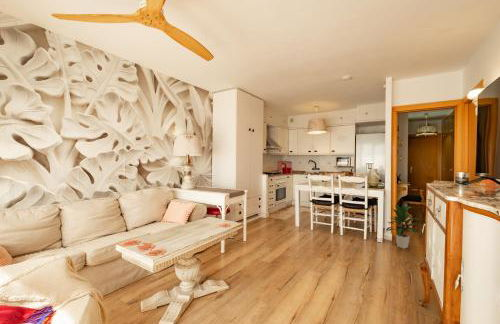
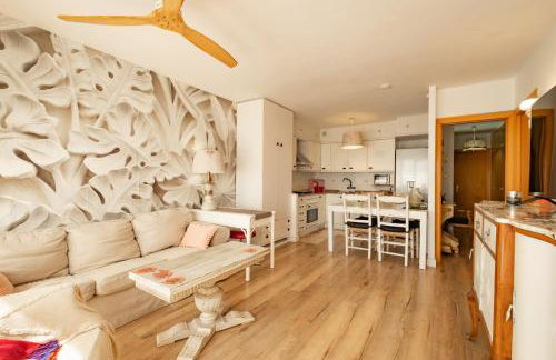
- indoor plant (401, 224)
